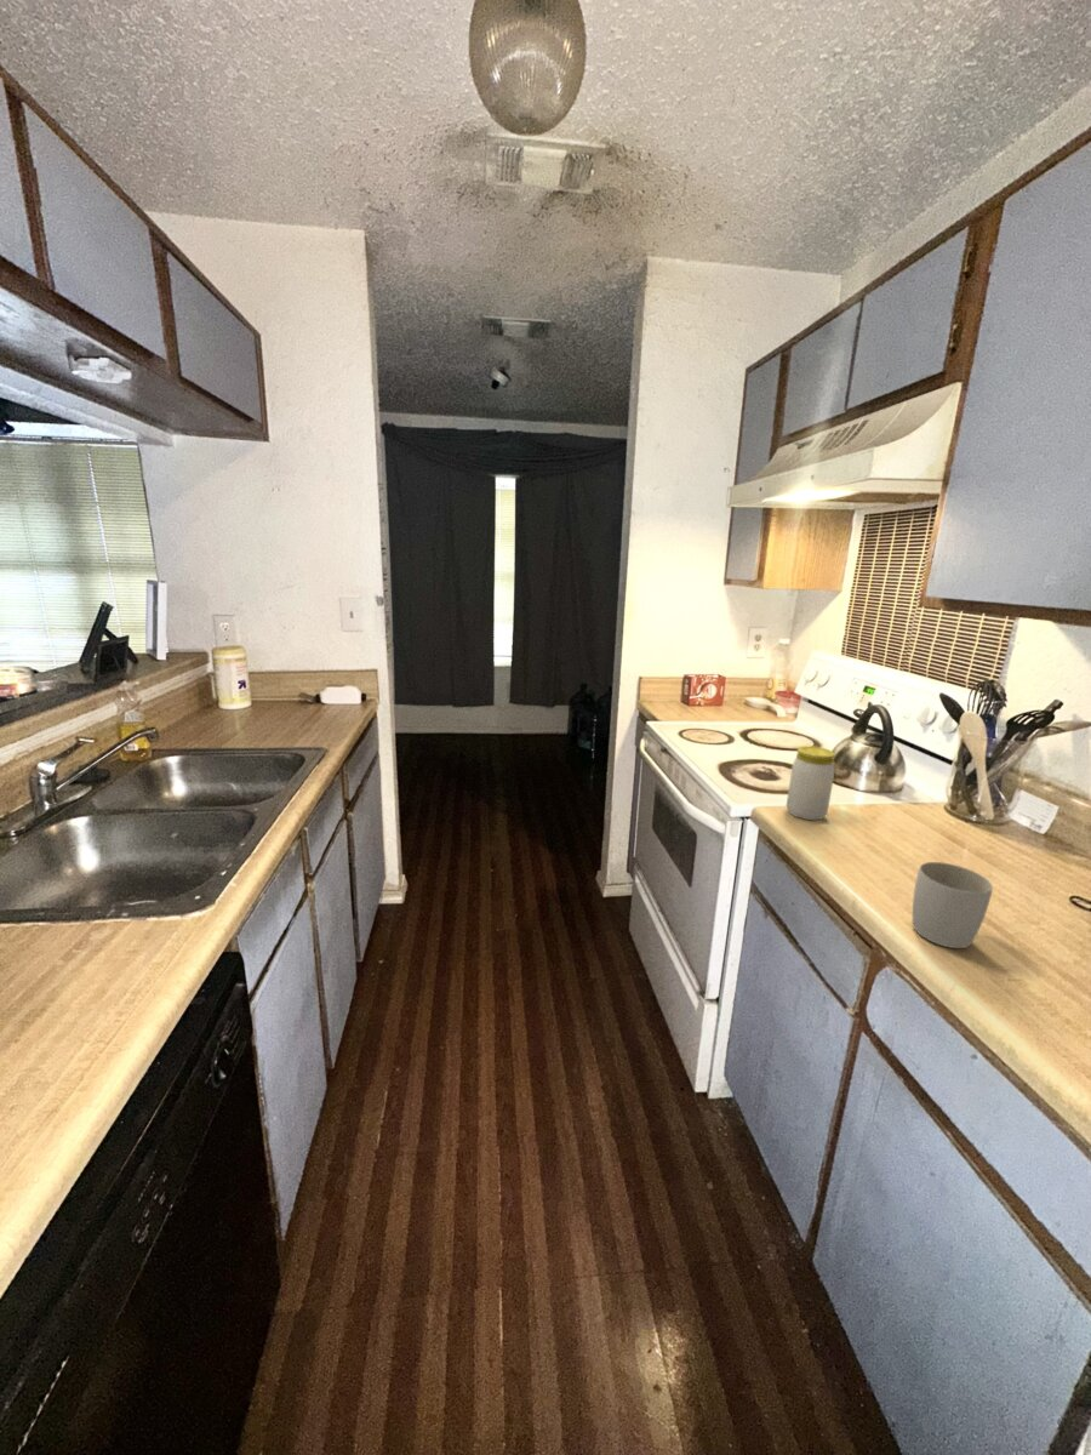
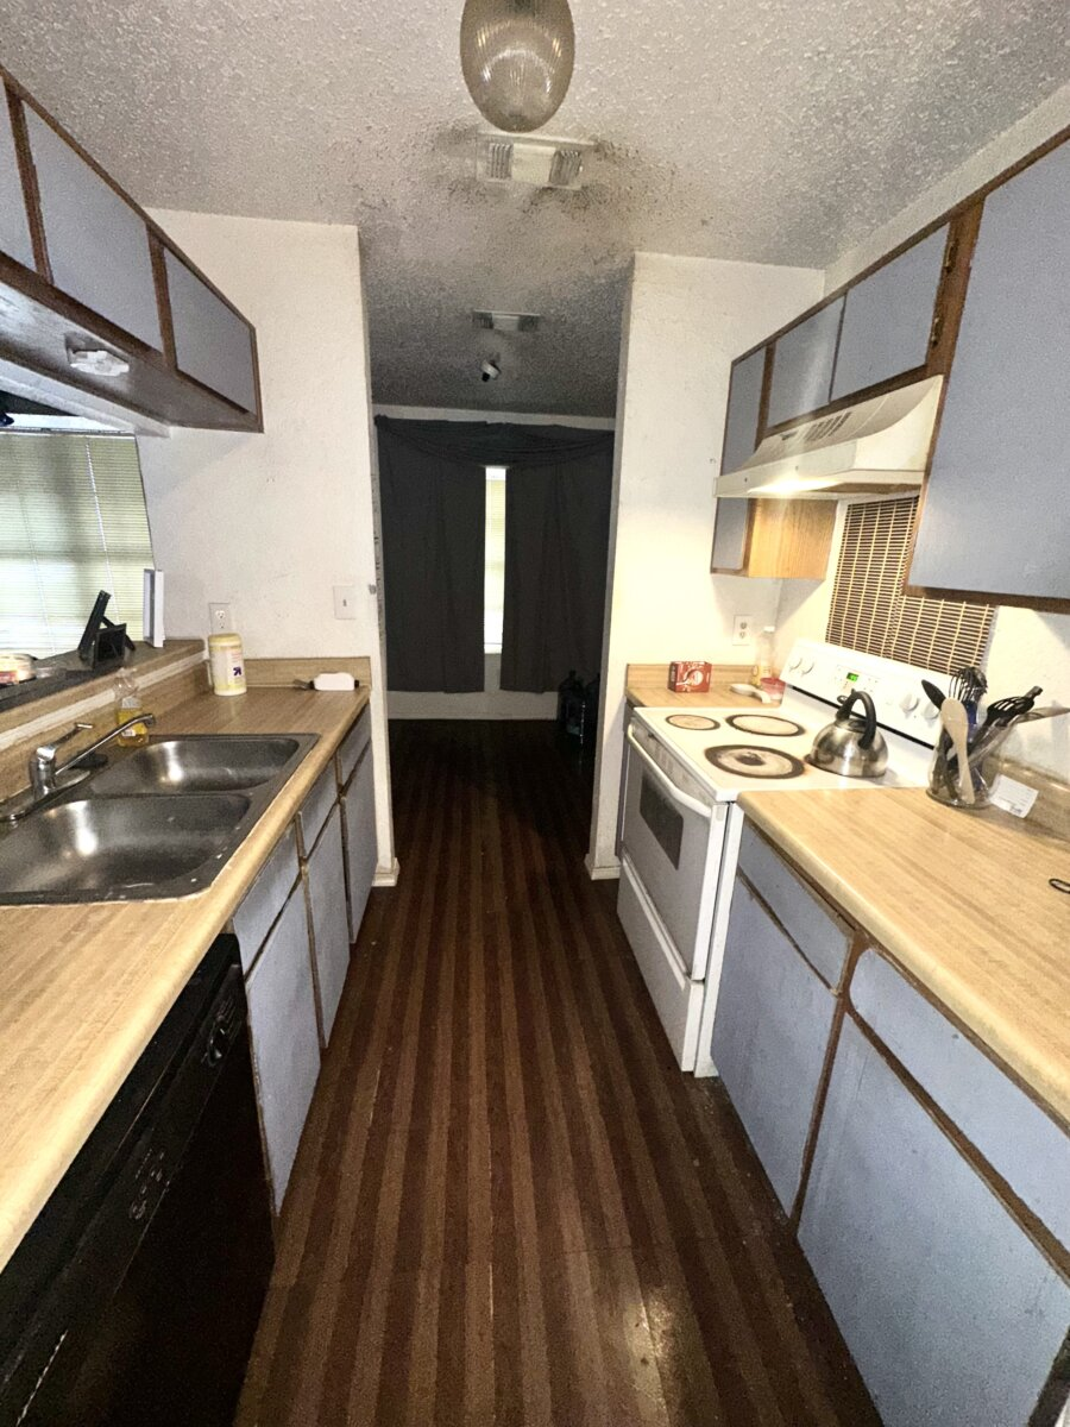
- jar (810, 782)
- mug (942, 898)
